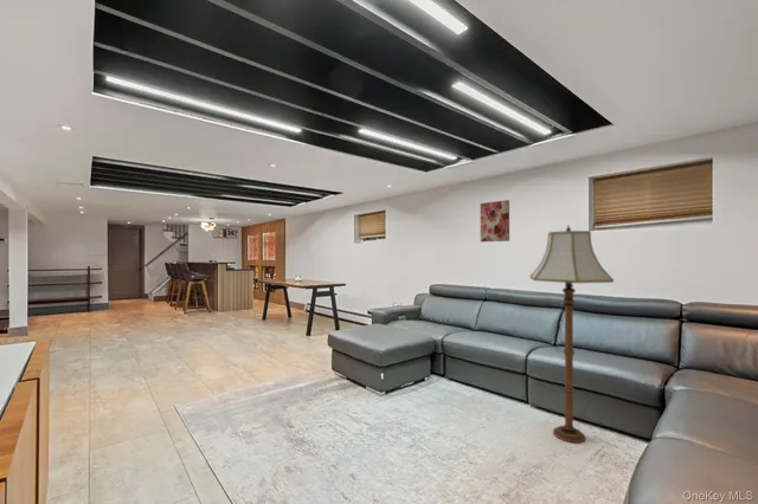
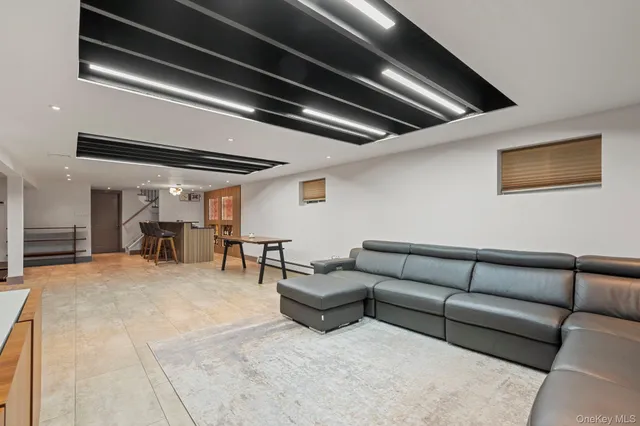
- wall art (494, 221)
- floor lamp (568, 330)
